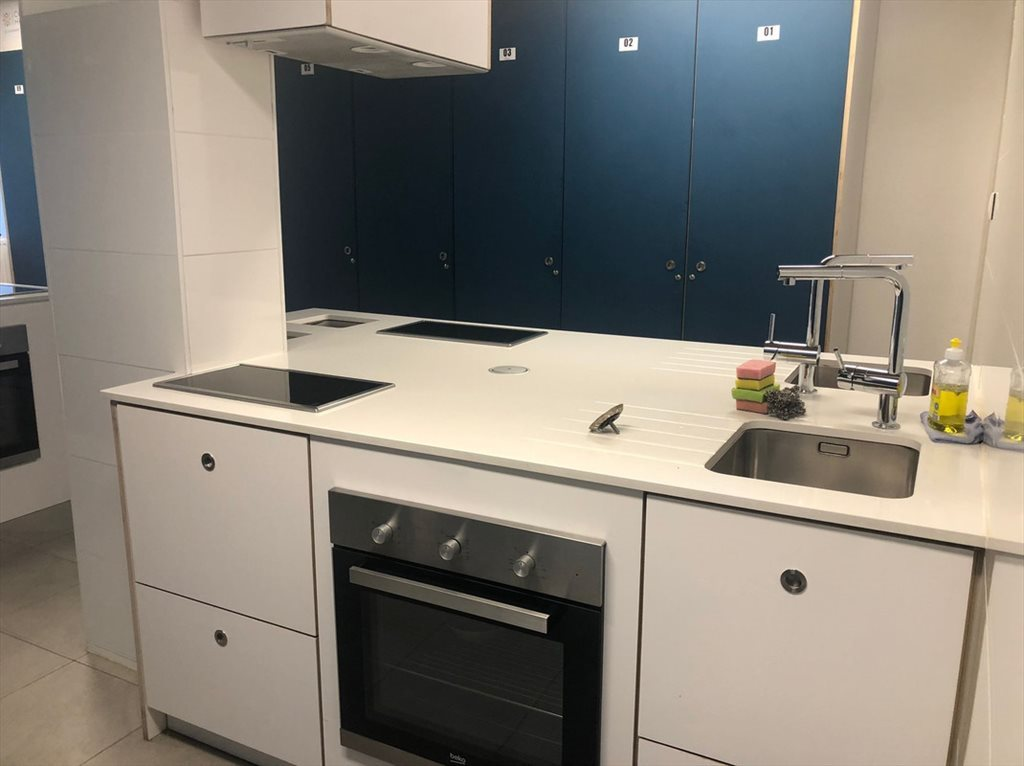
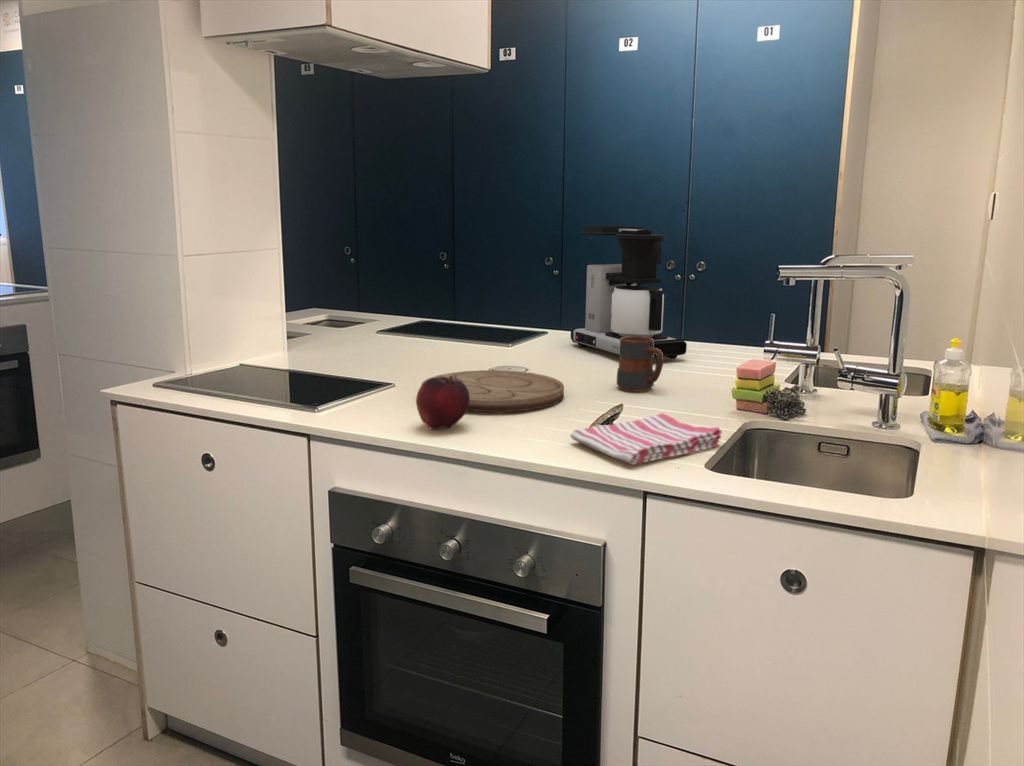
+ cutting board (492, 389)
+ fruit (443, 402)
+ dish towel (645, 435)
+ coffee maker (627, 290)
+ mug (641, 364)
